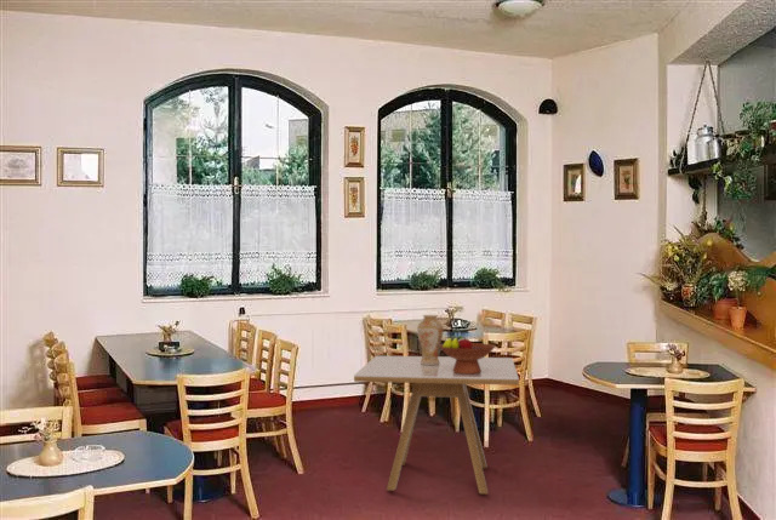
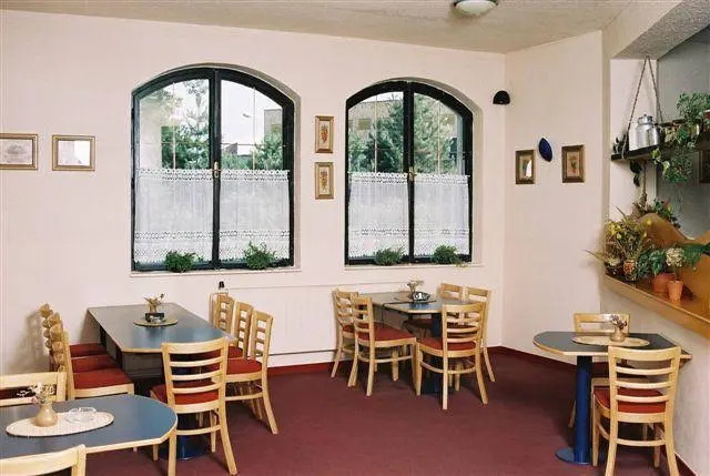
- fruit bowl (467, 353)
- dining table (462, 419)
- vase (429, 338)
